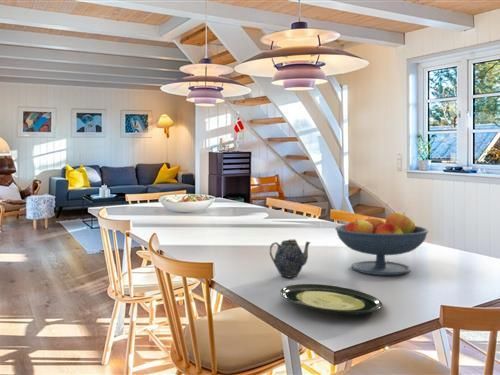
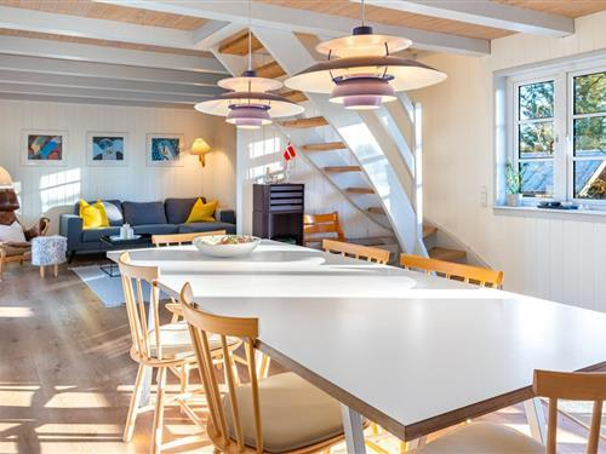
- plate (330, 298)
- fruit bowl (380, 241)
- teapot (290, 256)
